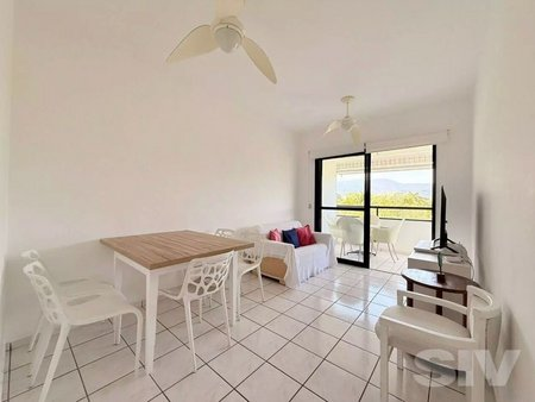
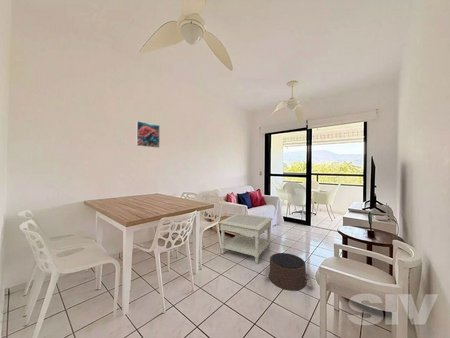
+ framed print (148, 135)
+ pouf (286, 271)
+ side table (246, 236)
